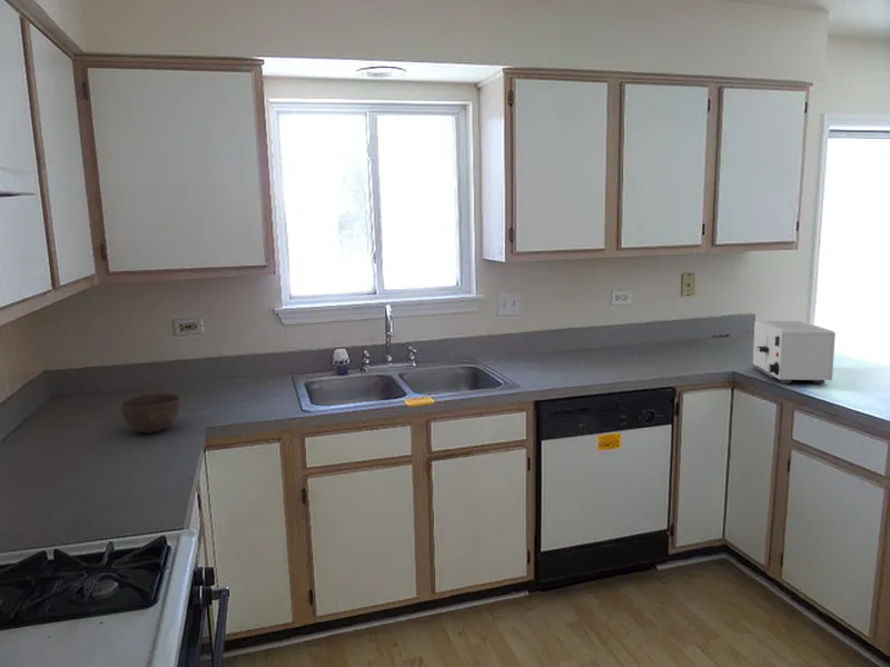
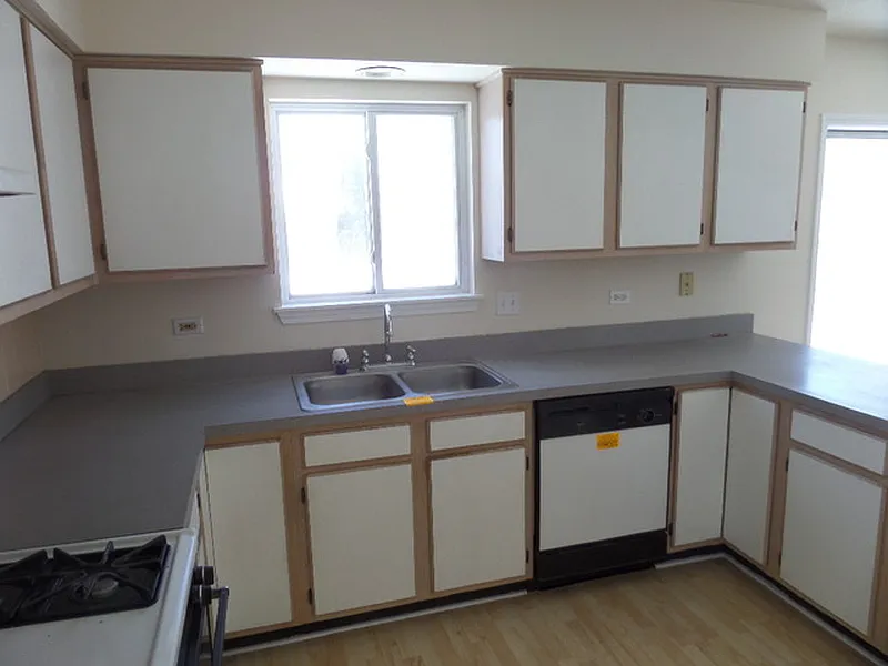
- bowl (151, 415)
- toaster (787, 350)
